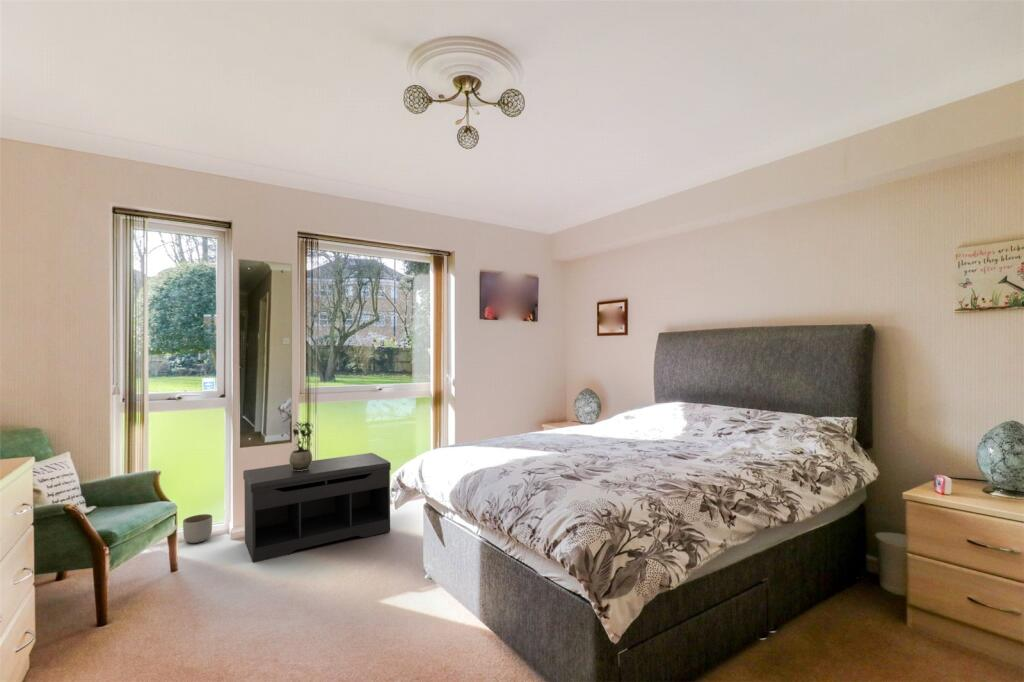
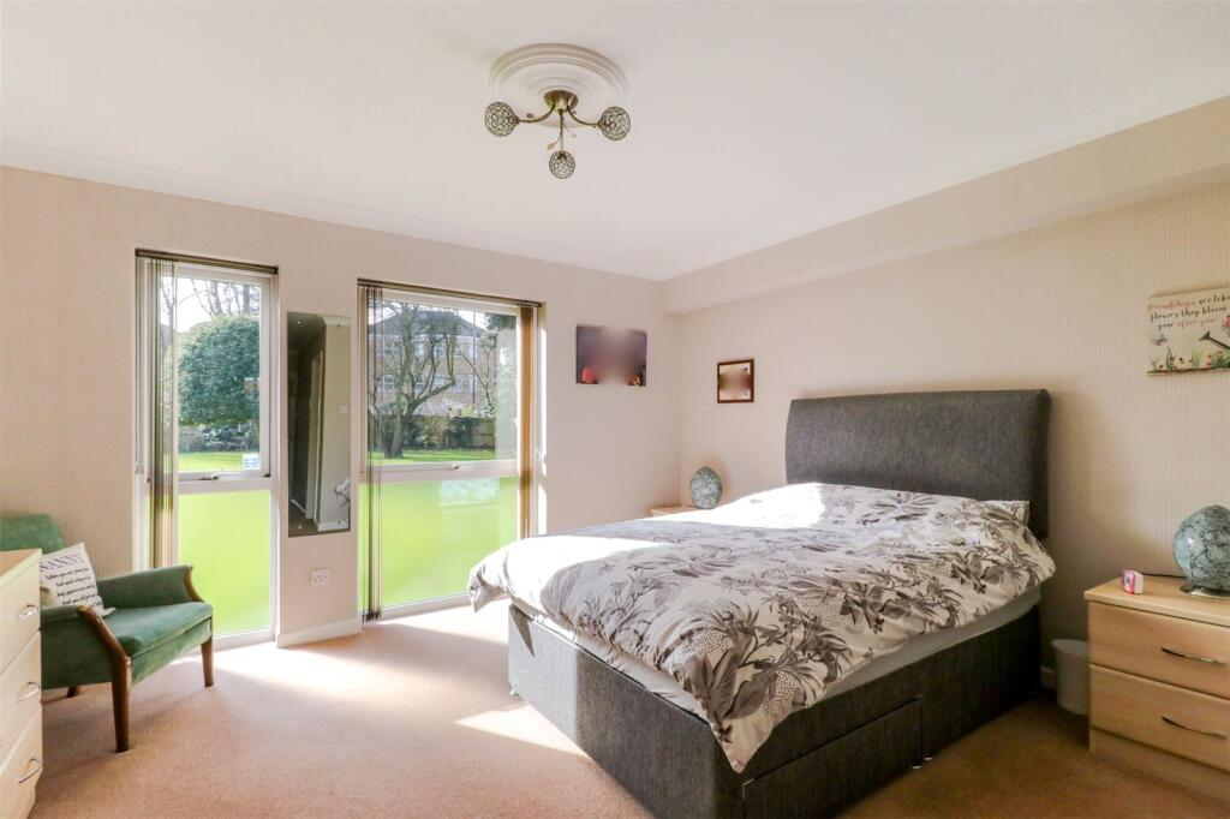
- potted plant (303, 443)
- bench (319, 501)
- planter (197, 529)
